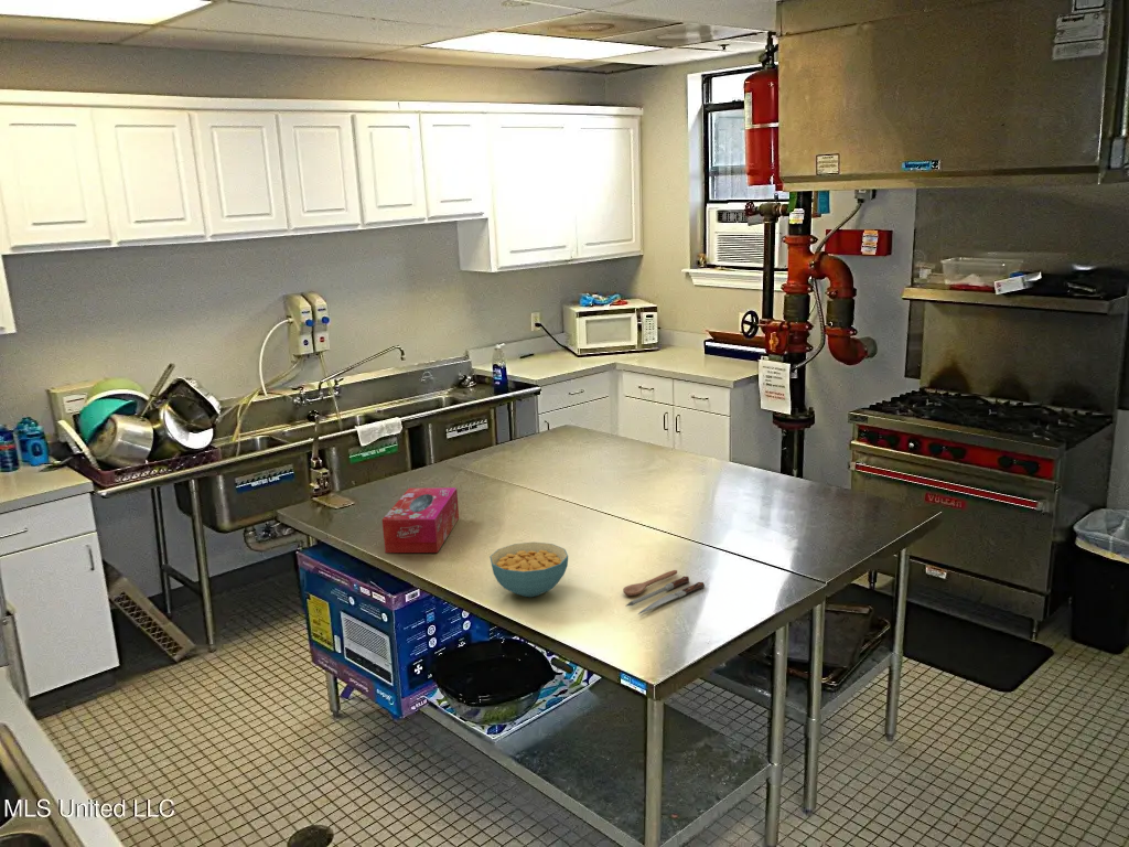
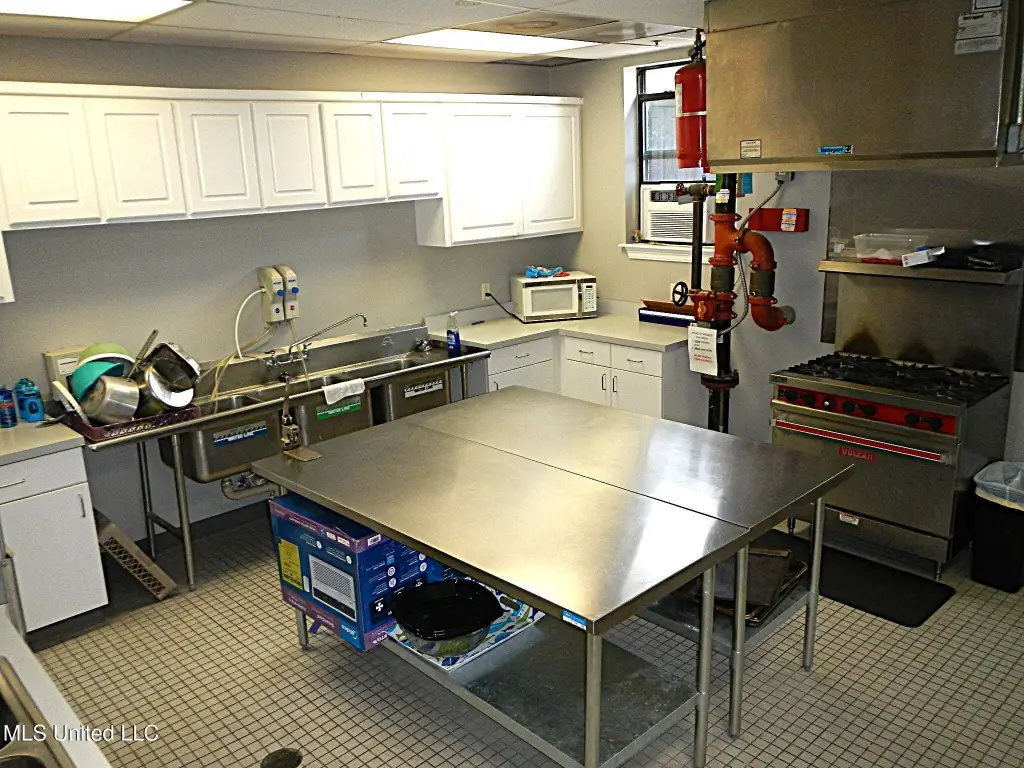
- spoon (655, 591)
- cereal bowl (529, 573)
- tissue box (422, 518)
